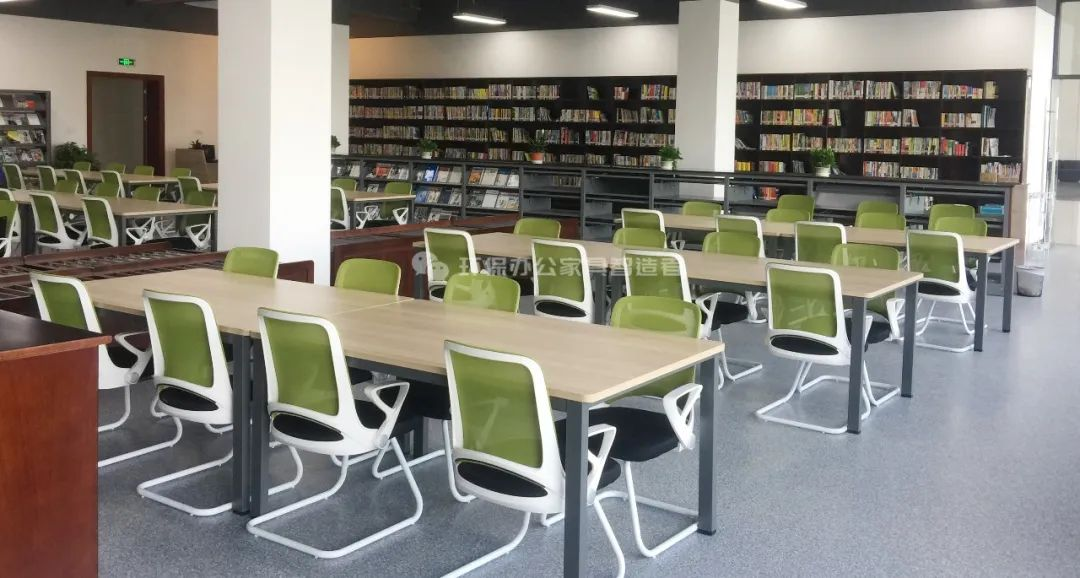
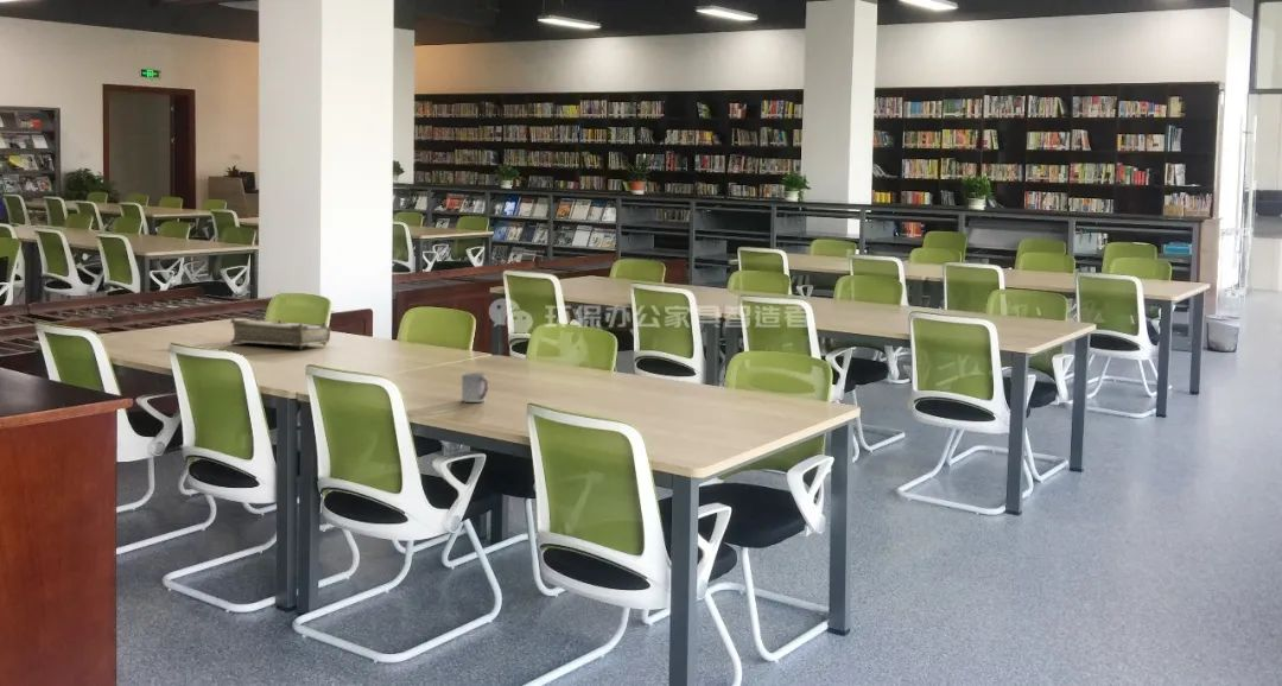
+ cup (476, 387)
+ bible (280, 331)
